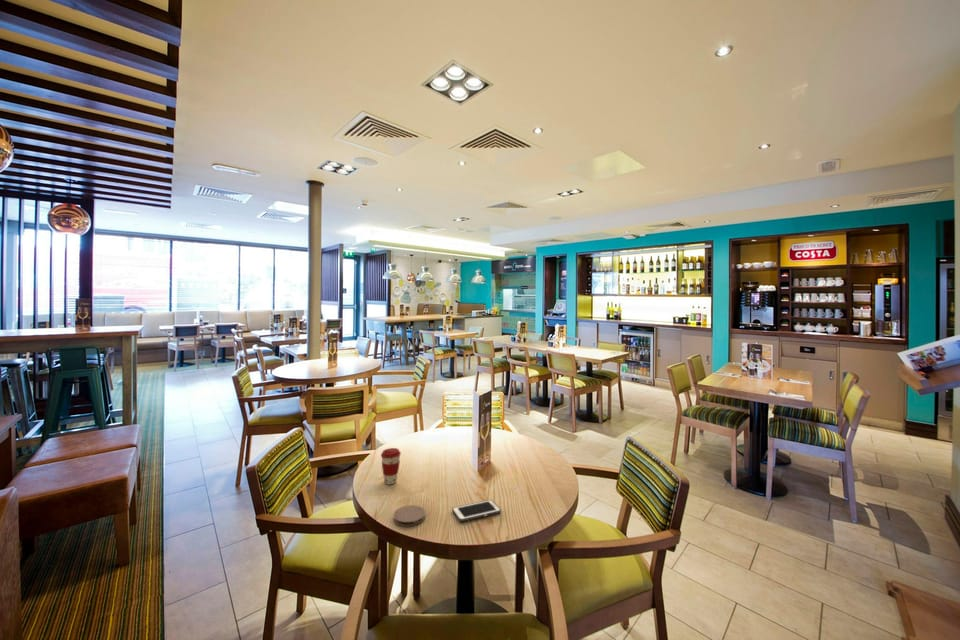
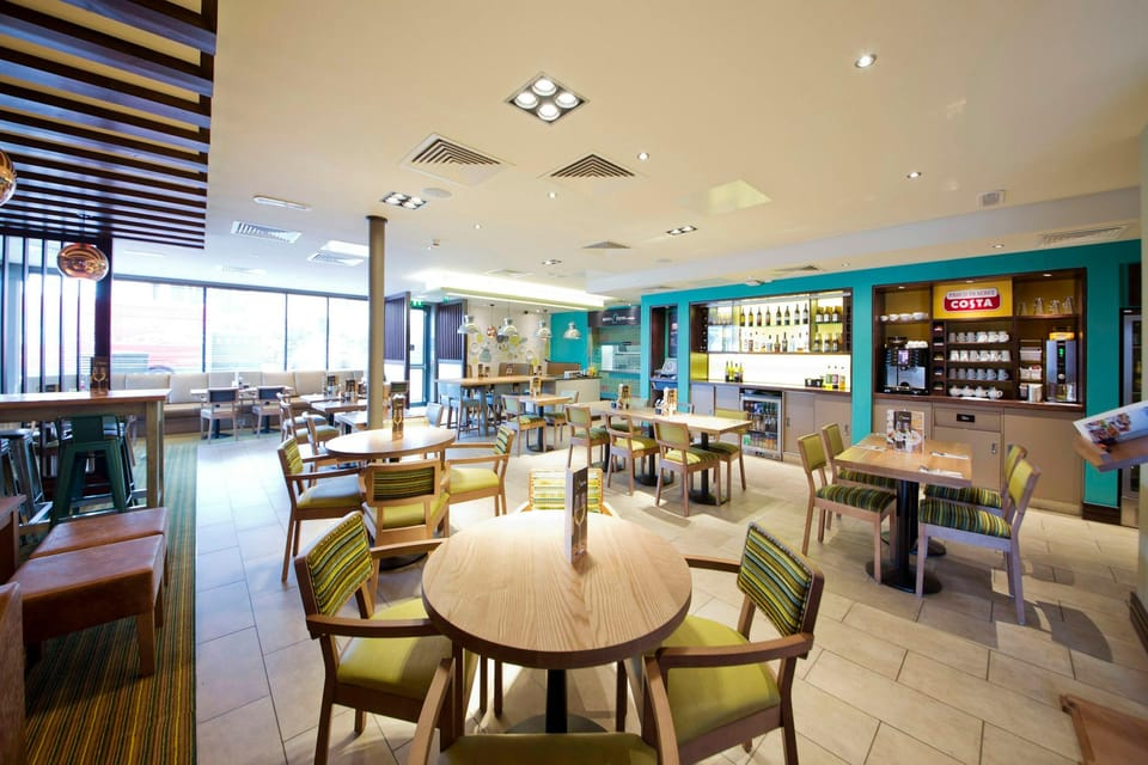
- cell phone (476, 510)
- coffee cup (390, 466)
- coaster (409, 515)
